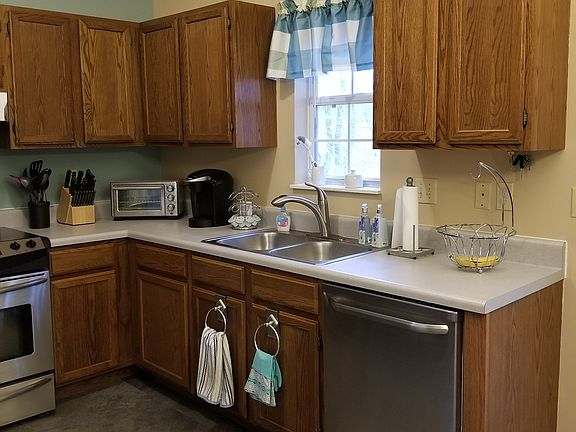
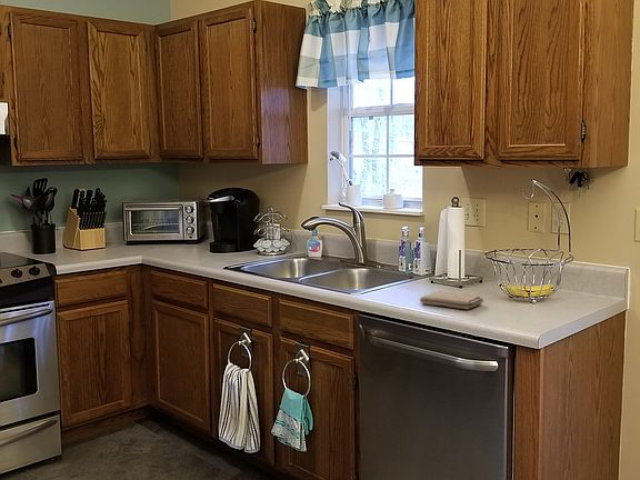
+ washcloth (451, 299)
